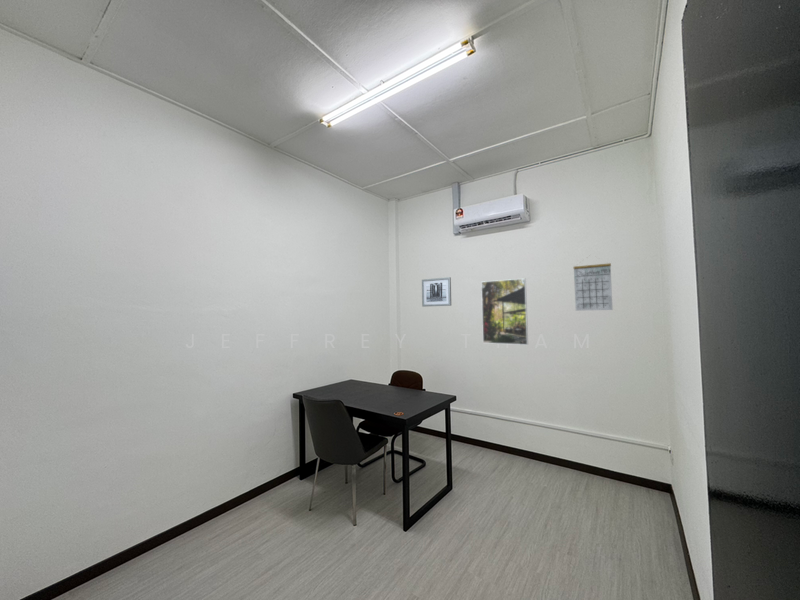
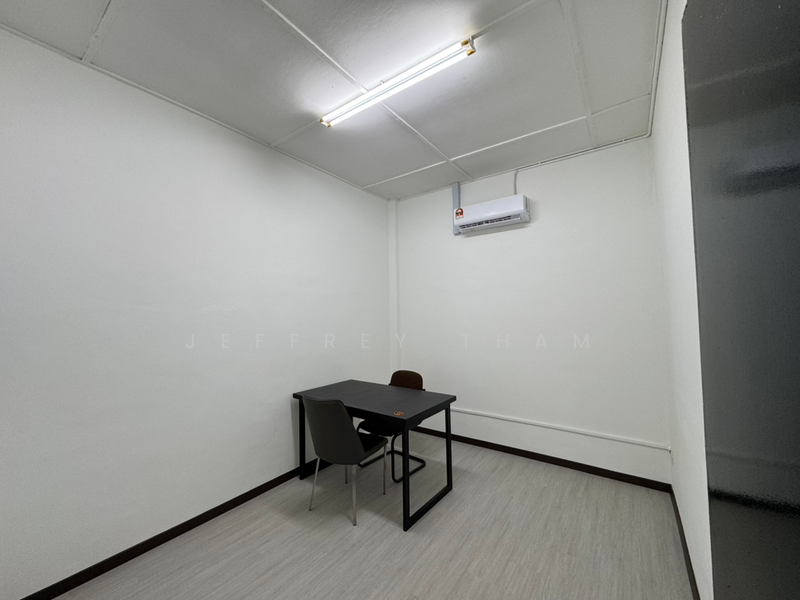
- wall art (436, 292)
- calendar (592, 282)
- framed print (503, 311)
